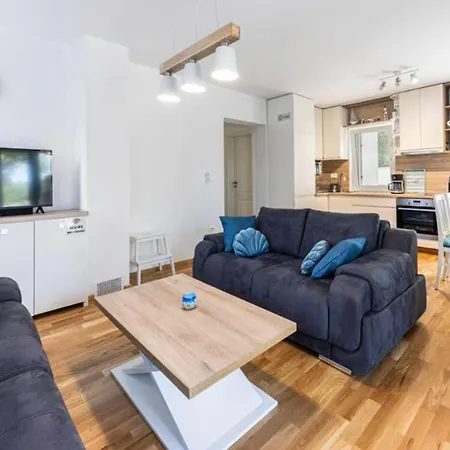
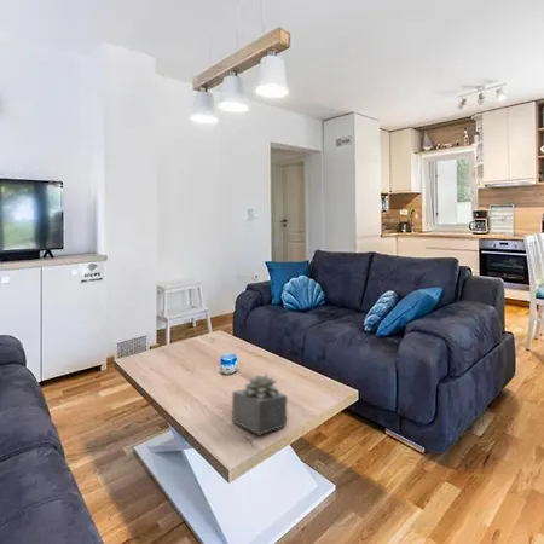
+ succulent plant (259, 399)
